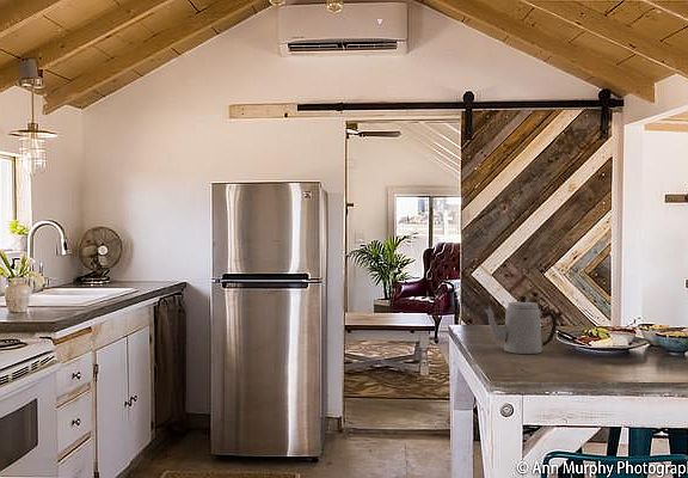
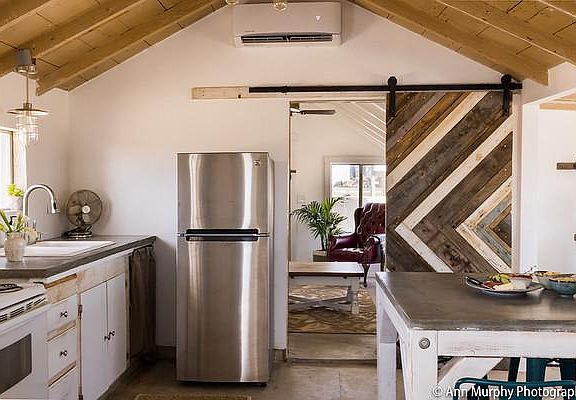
- teapot (520, 323)
